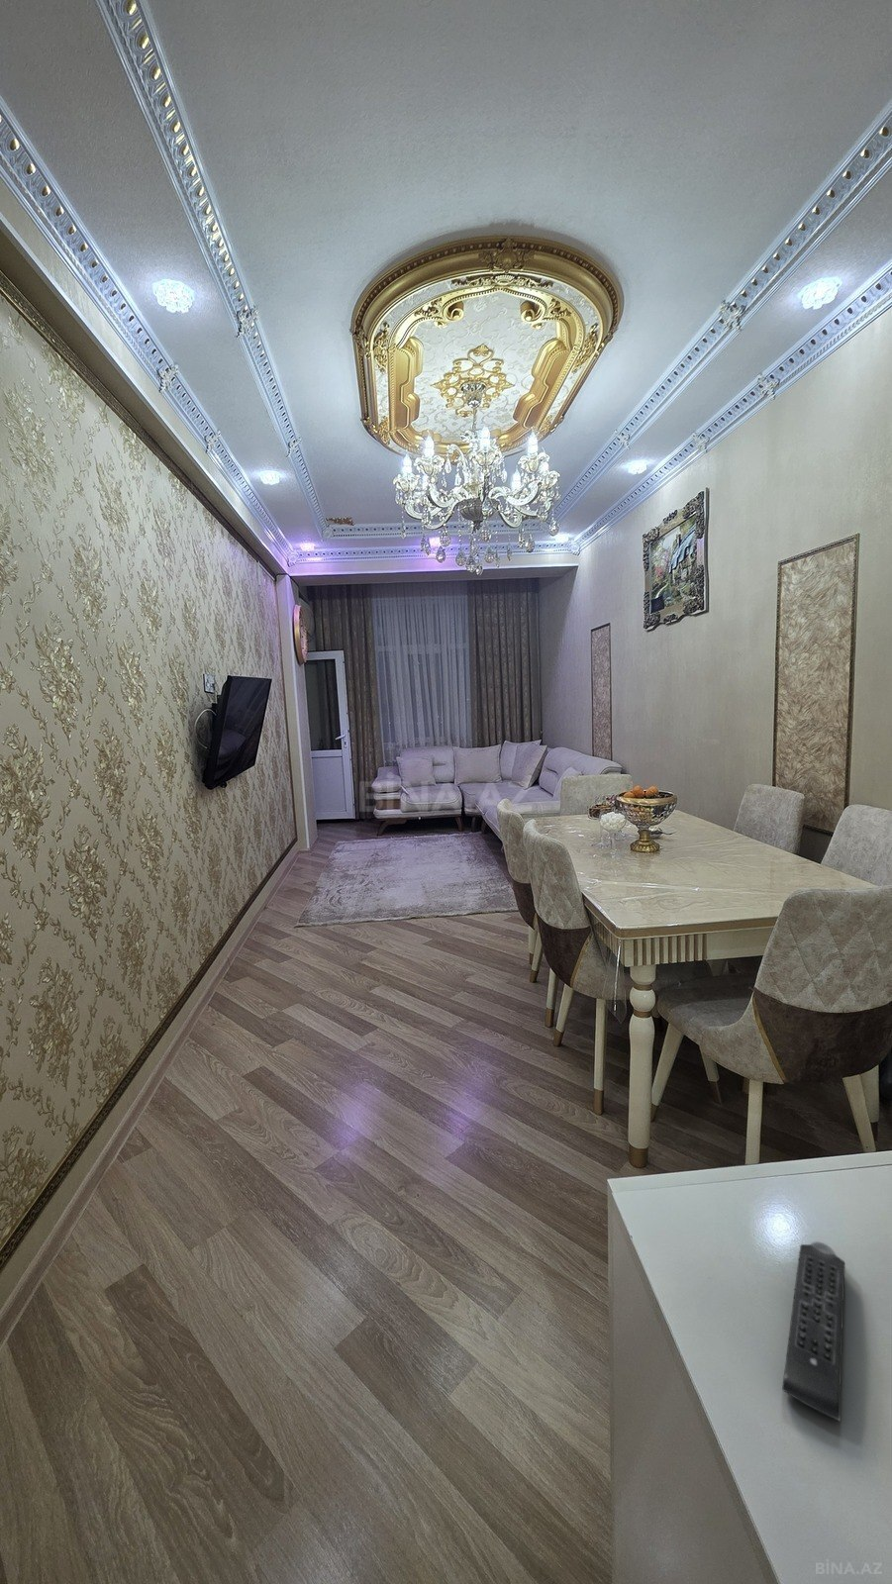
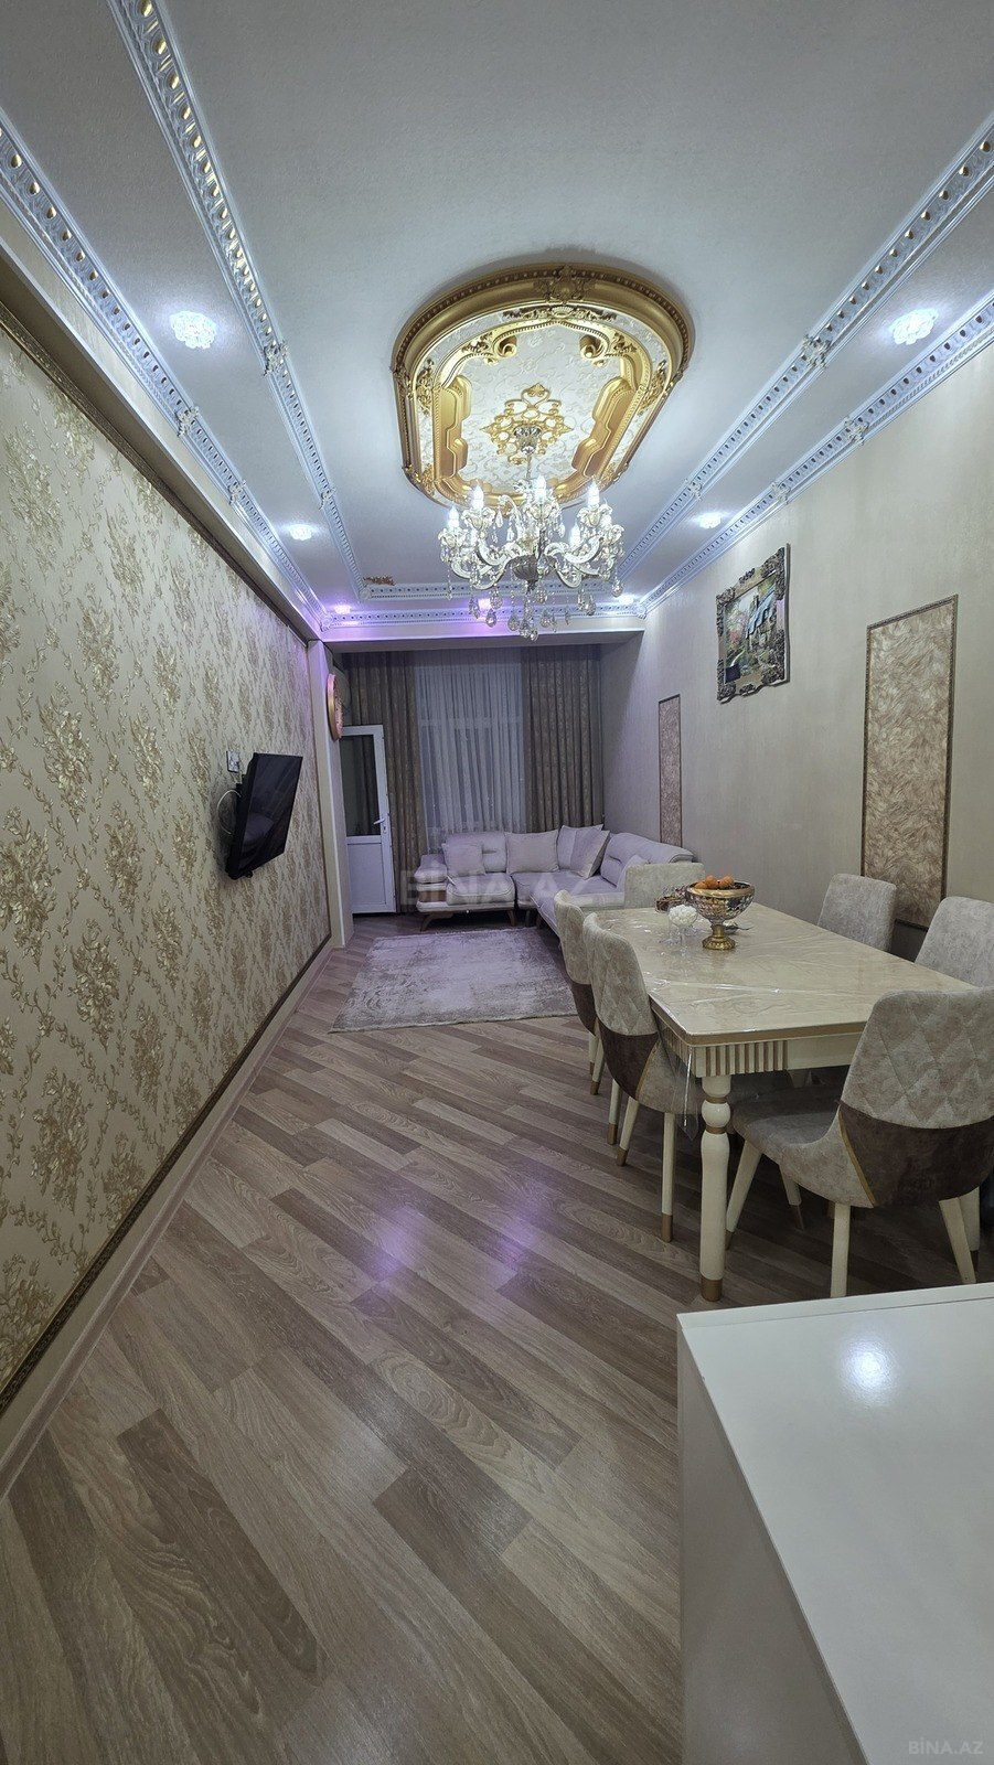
- remote control (817, 1312)
